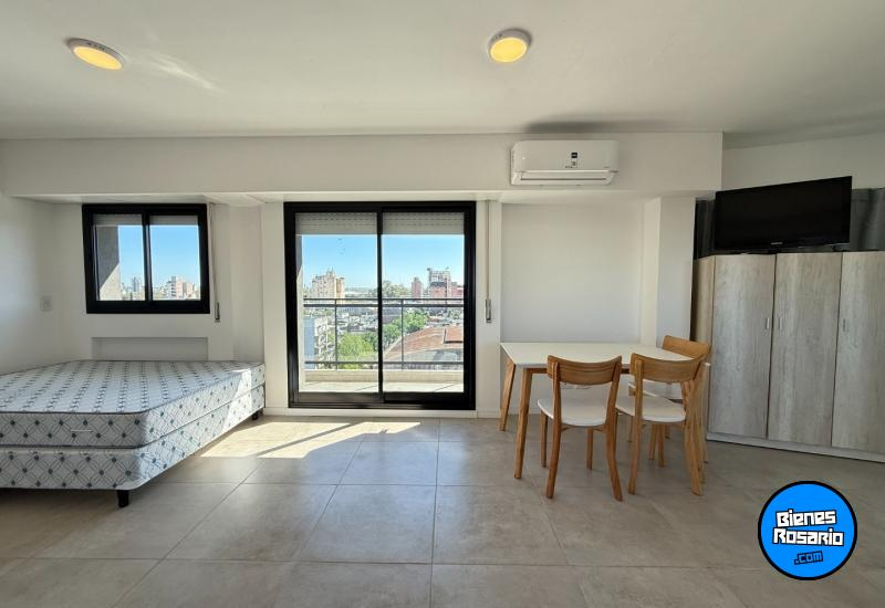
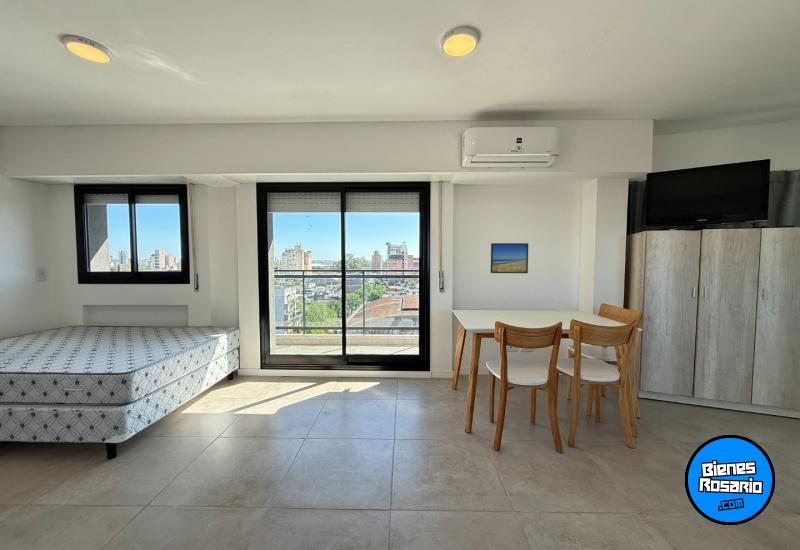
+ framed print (509, 258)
